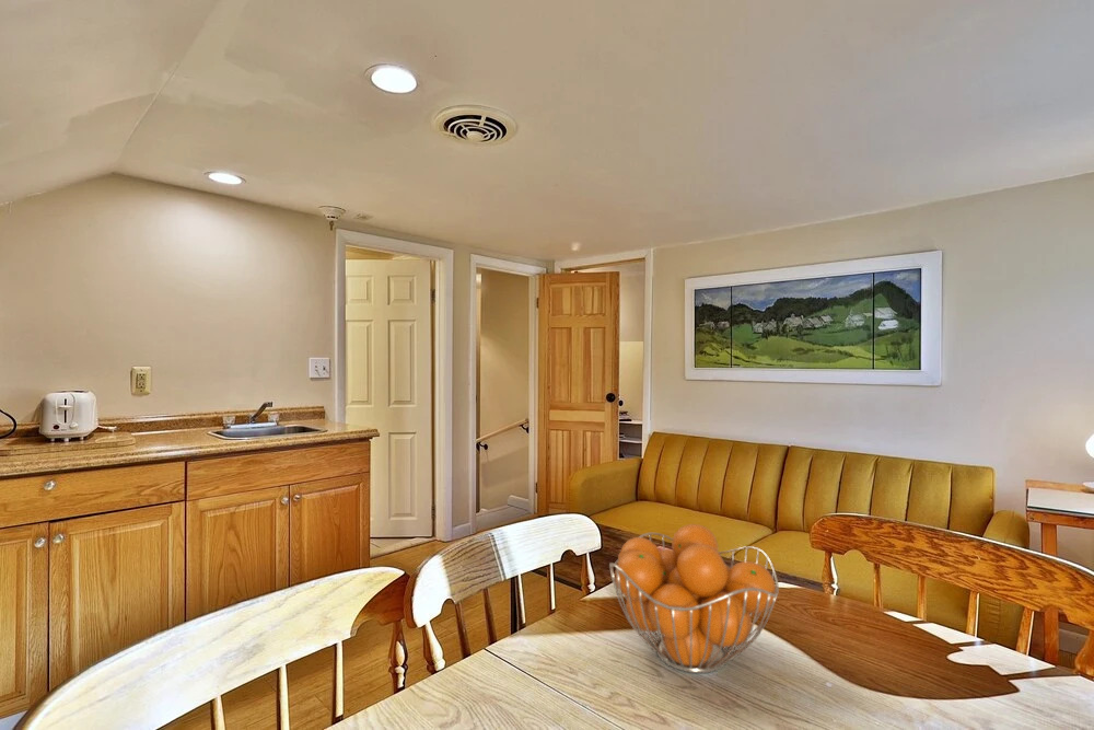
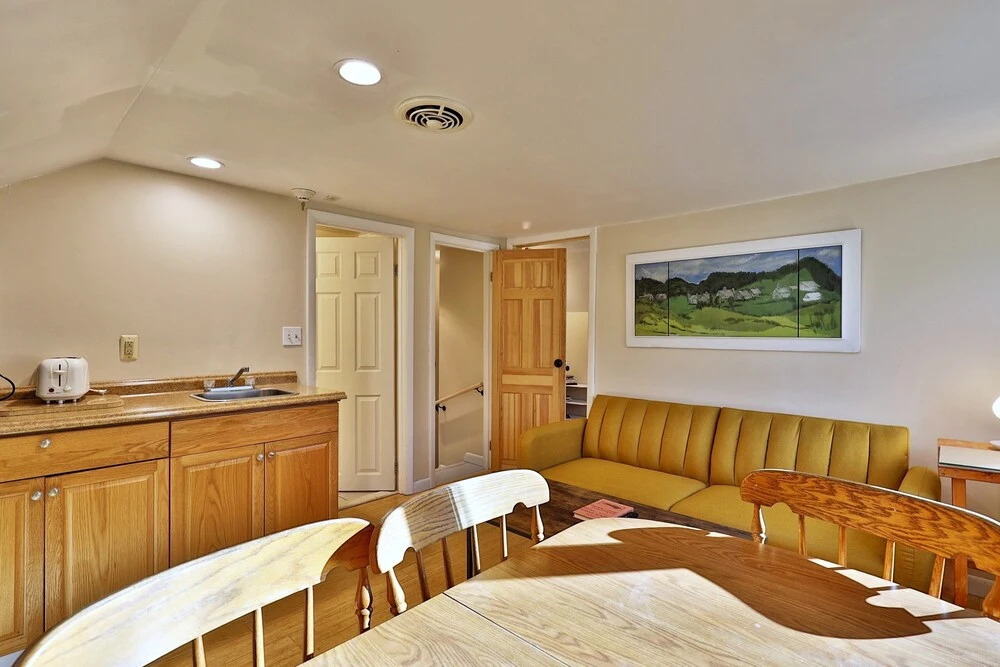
- fruit basket (690, 593)
